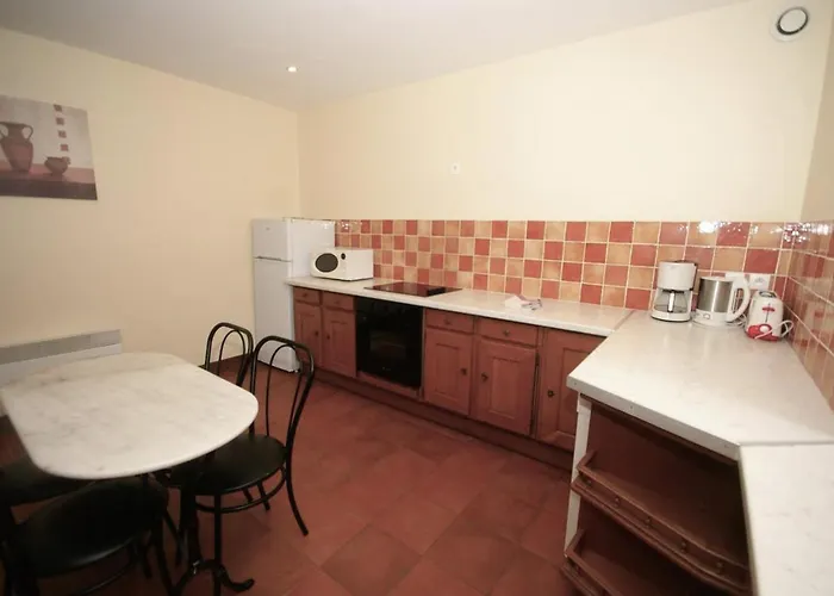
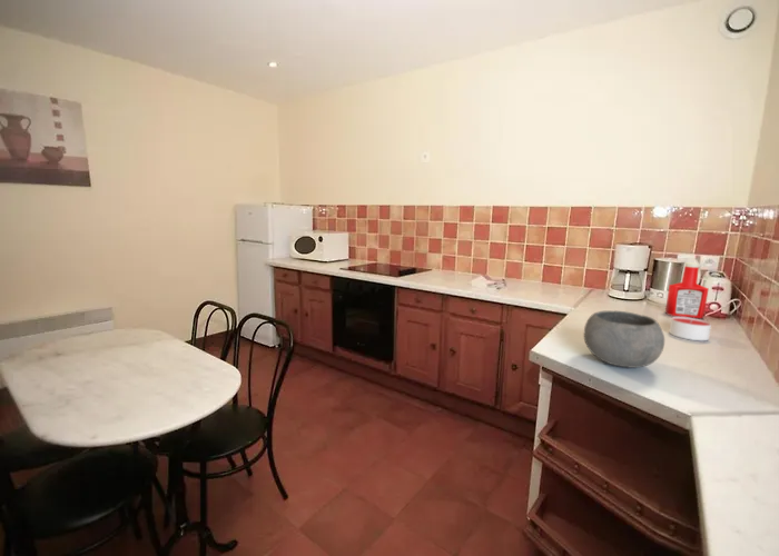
+ bowl (621, 339)
+ soap bottle (688, 289)
+ candle (689, 327)
